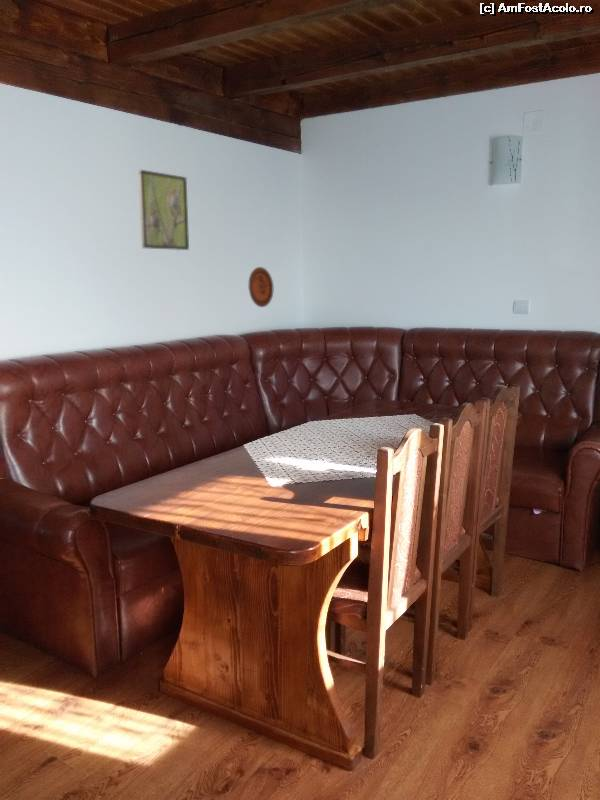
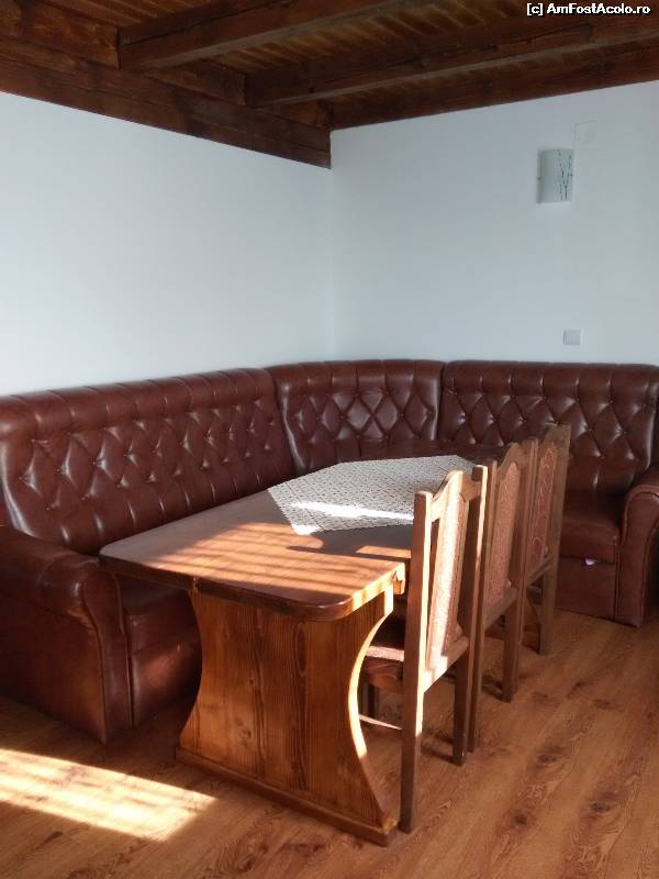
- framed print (164, 211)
- decorative plate (260, 287)
